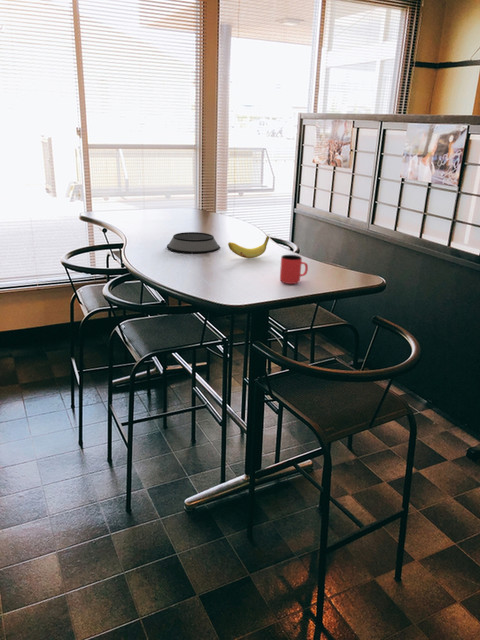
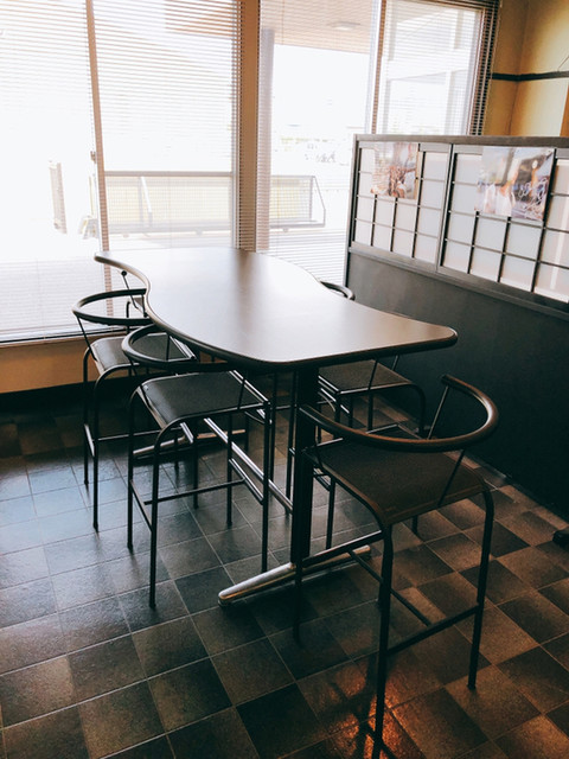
- cup (294, 269)
- banana (247, 248)
- bowl (193, 241)
